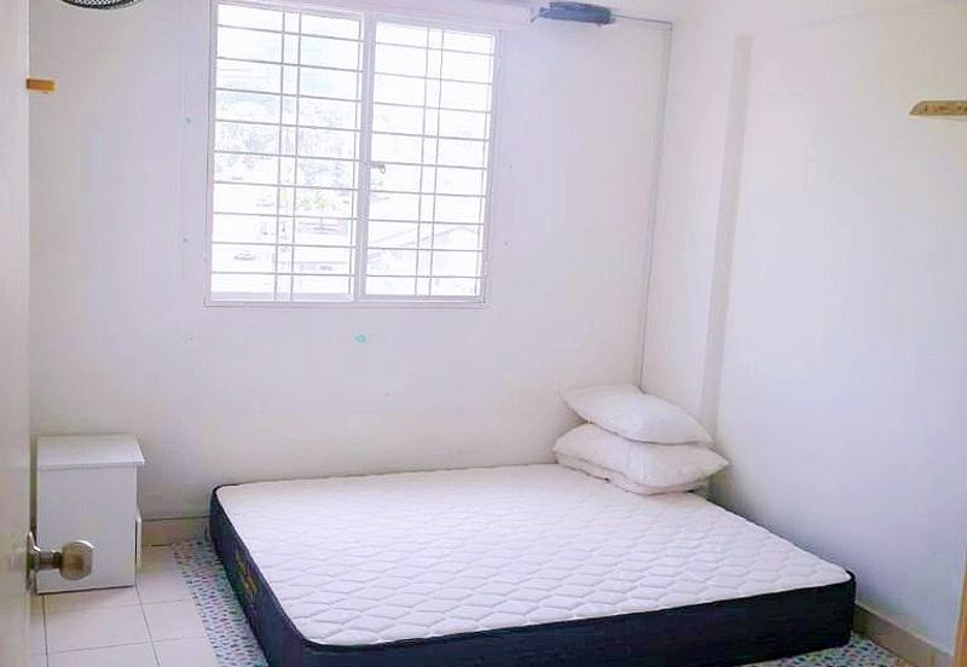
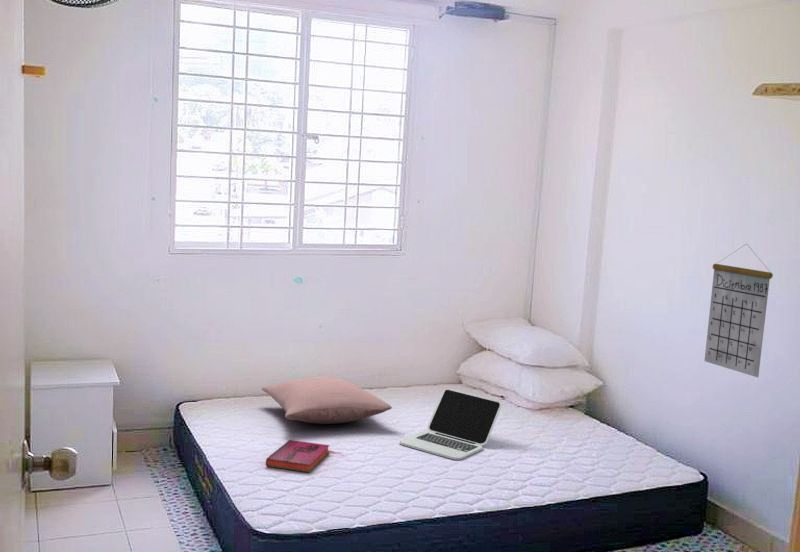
+ laptop (450, 422)
+ pillow (324, 399)
+ calendar (737, 306)
+ hardback book (298, 455)
